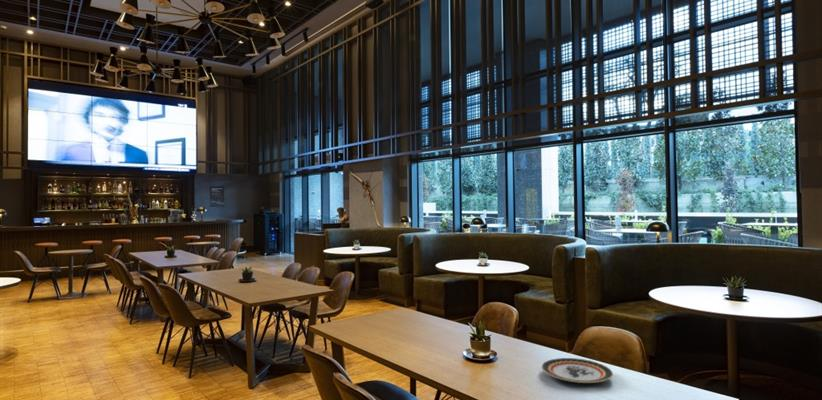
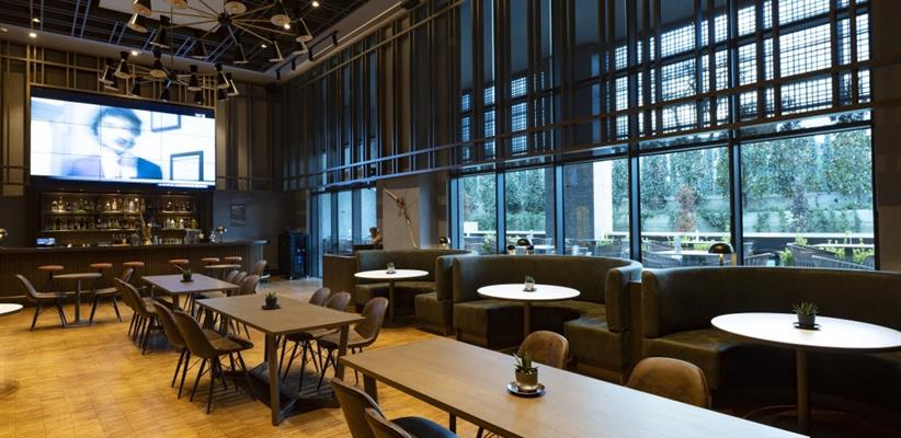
- plate (576, 371)
